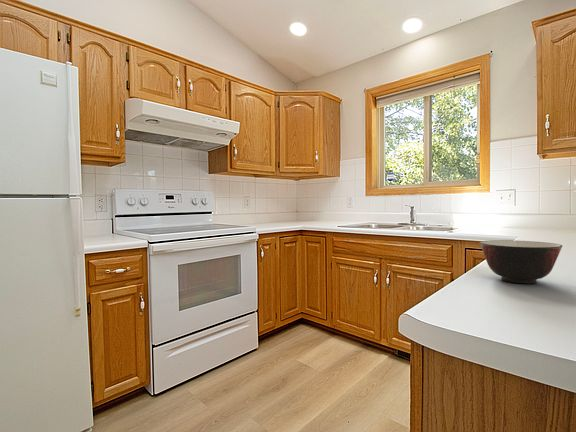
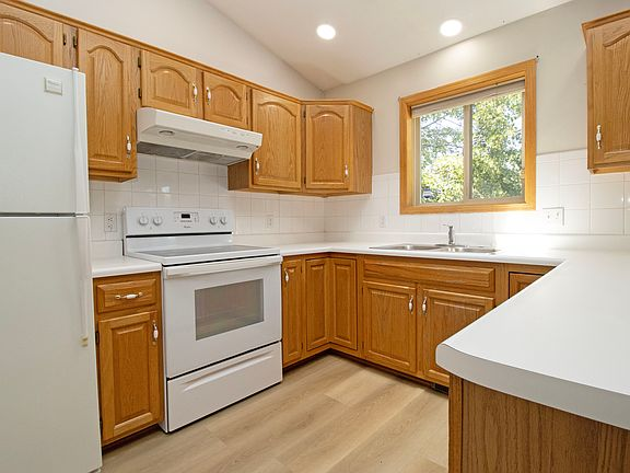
- soup bowl (518, 261)
